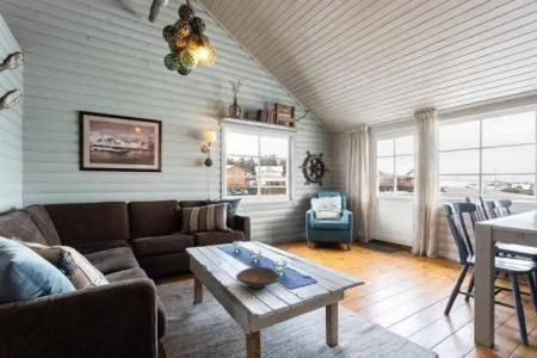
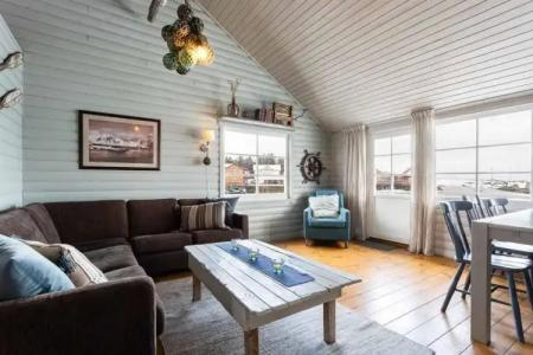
- decorative bowl (257, 279)
